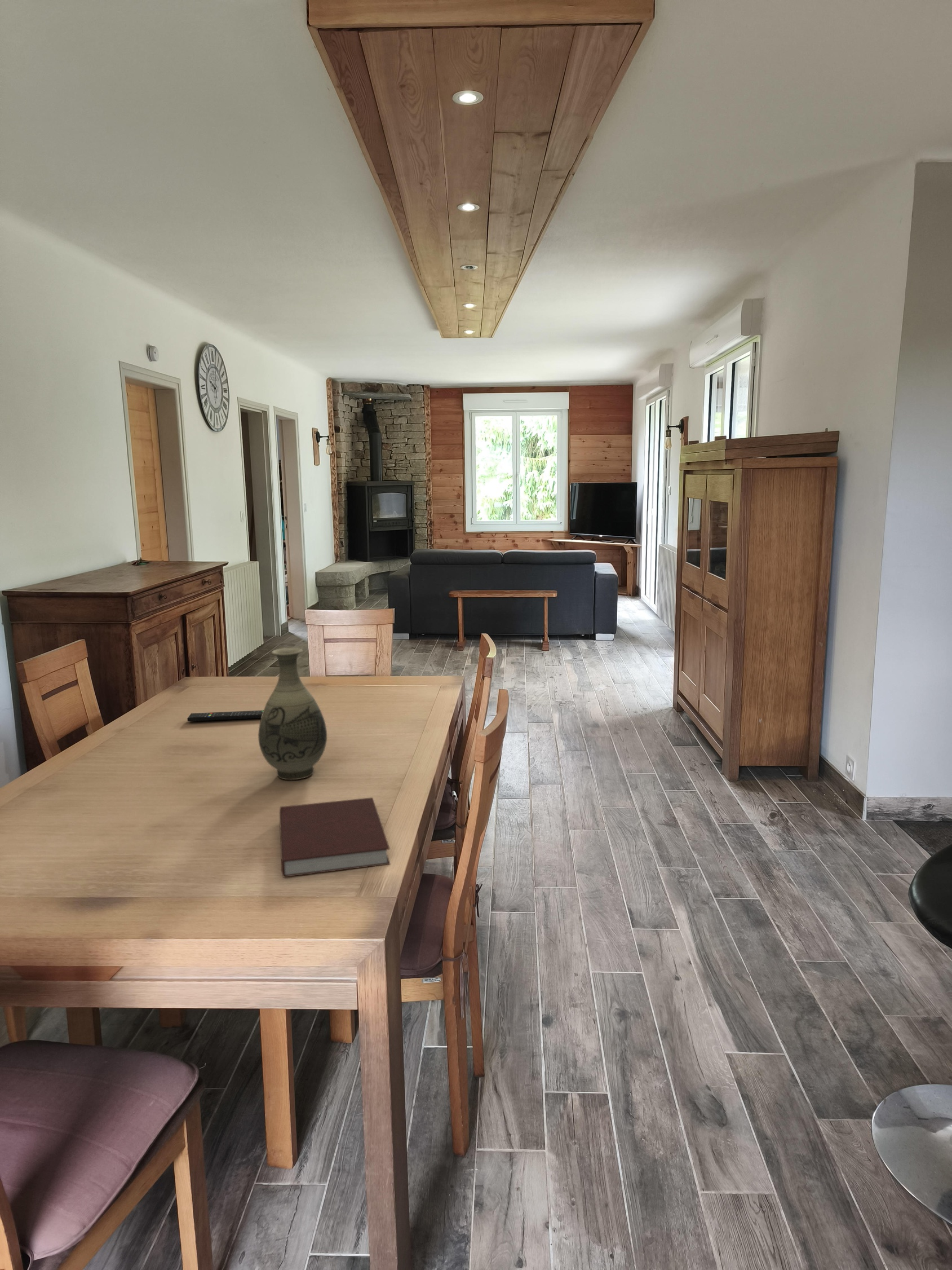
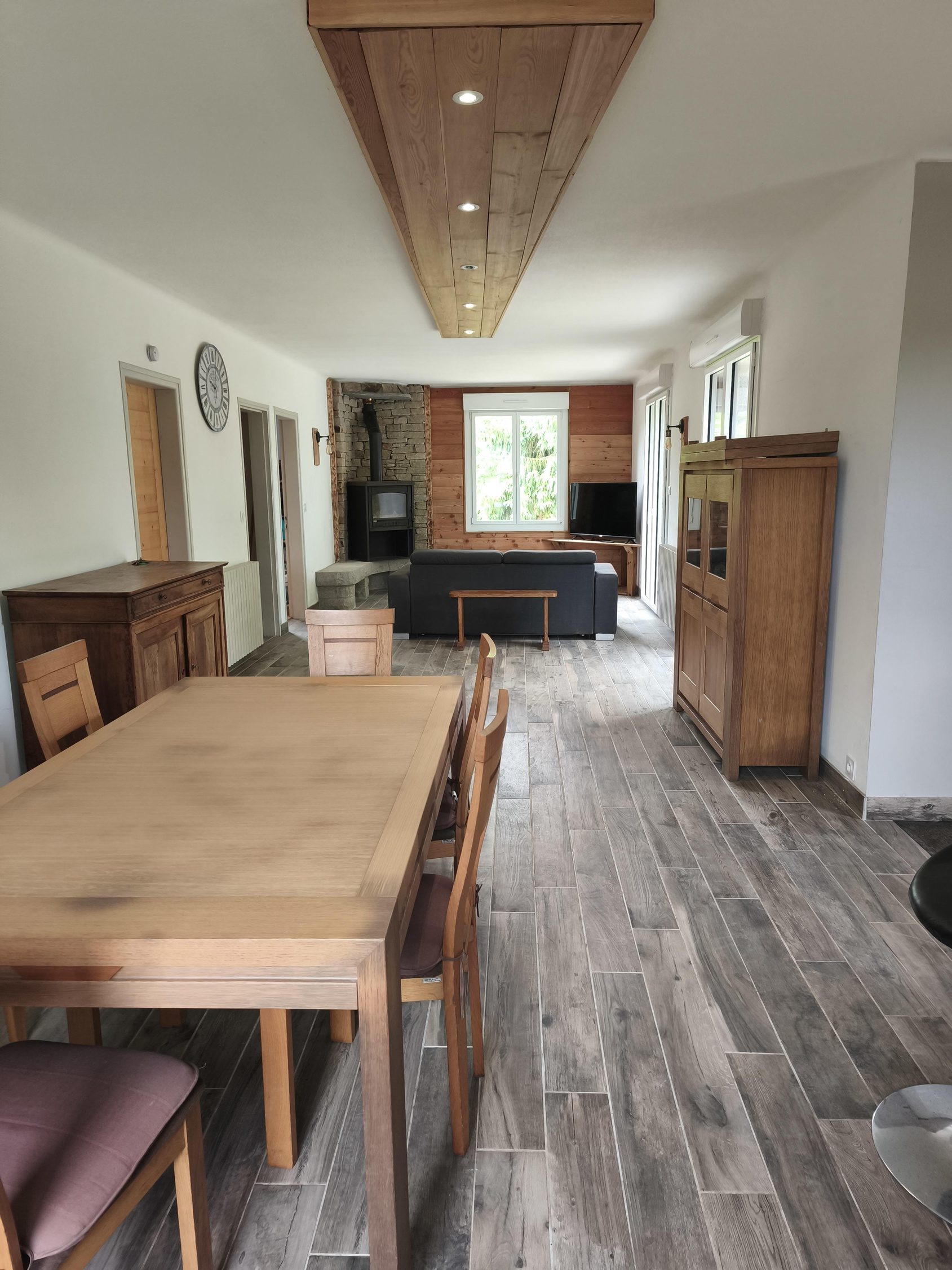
- vase (291, 713)
- notebook (331, 834)
- remote control (232, 716)
